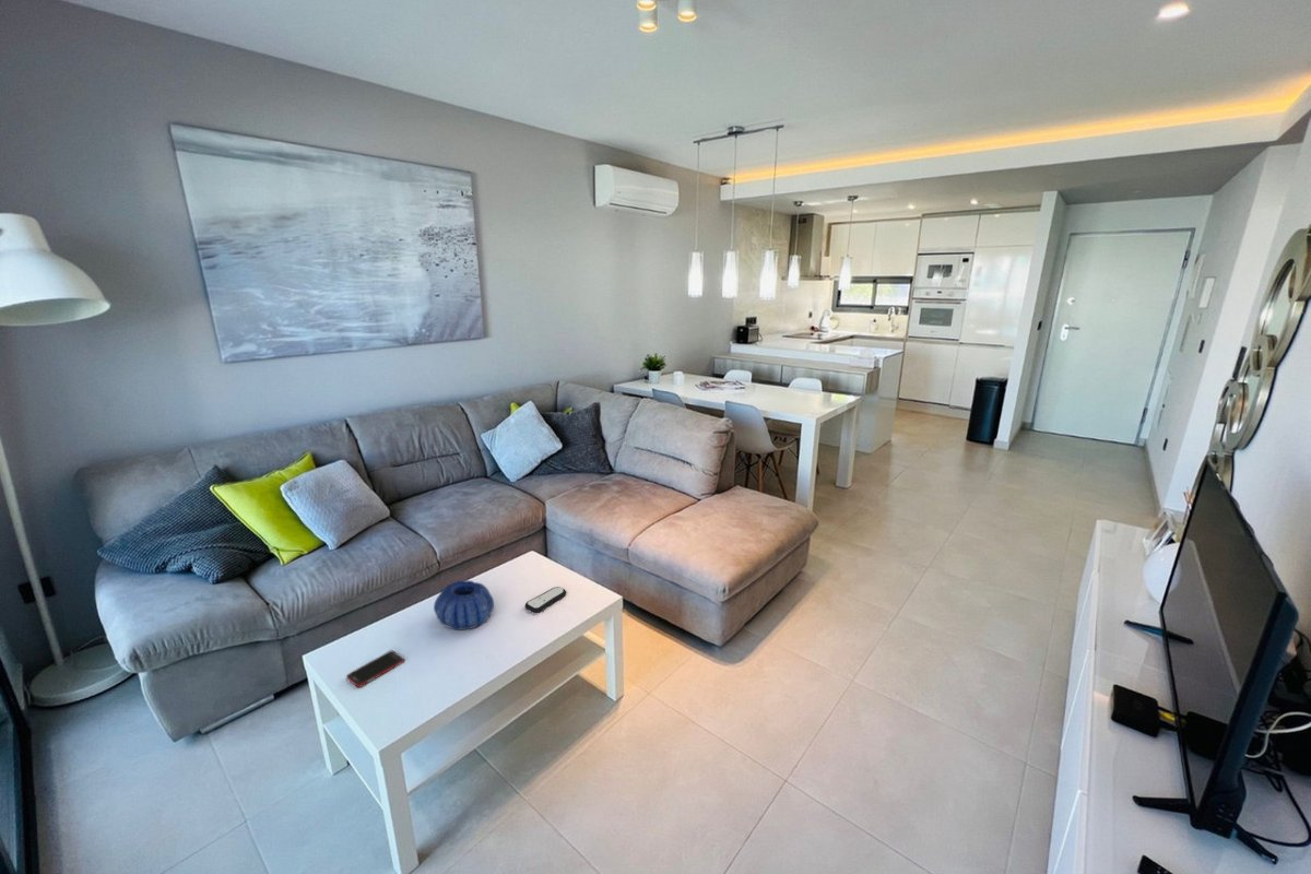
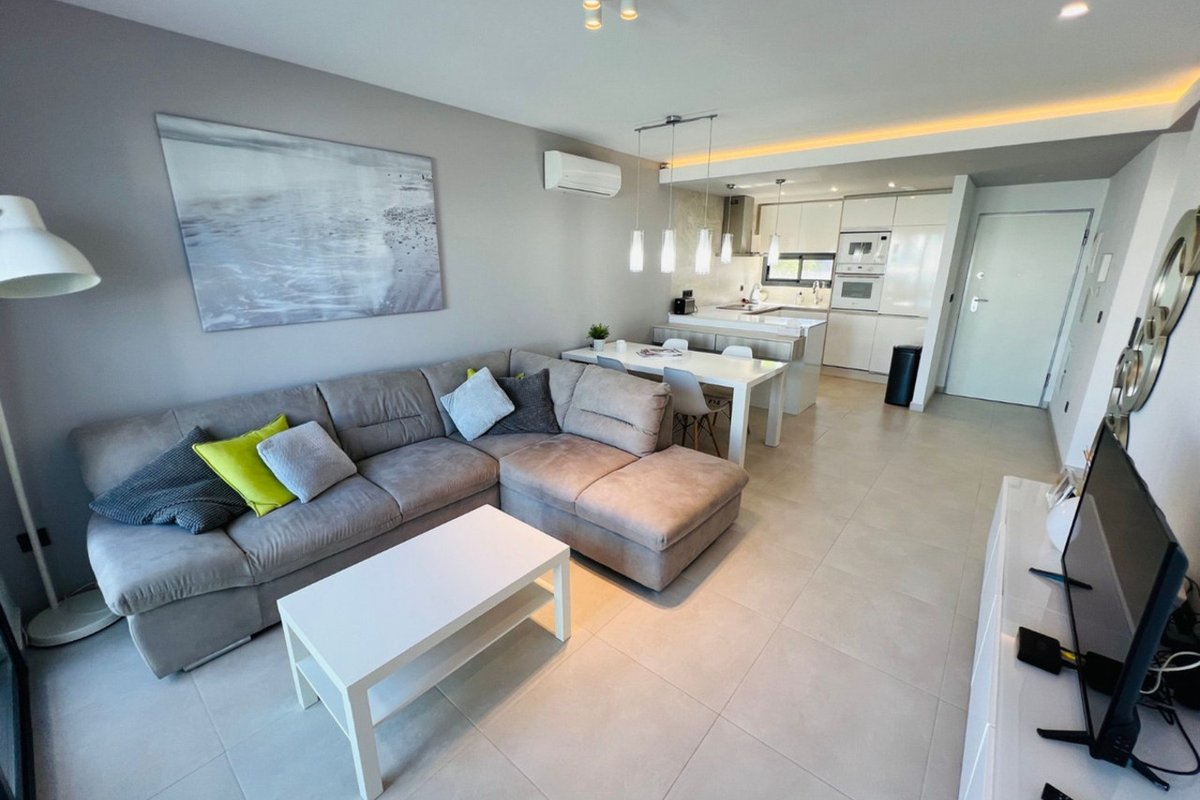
- remote control (546, 599)
- cell phone (376, 668)
- decorative bowl (464, 603)
